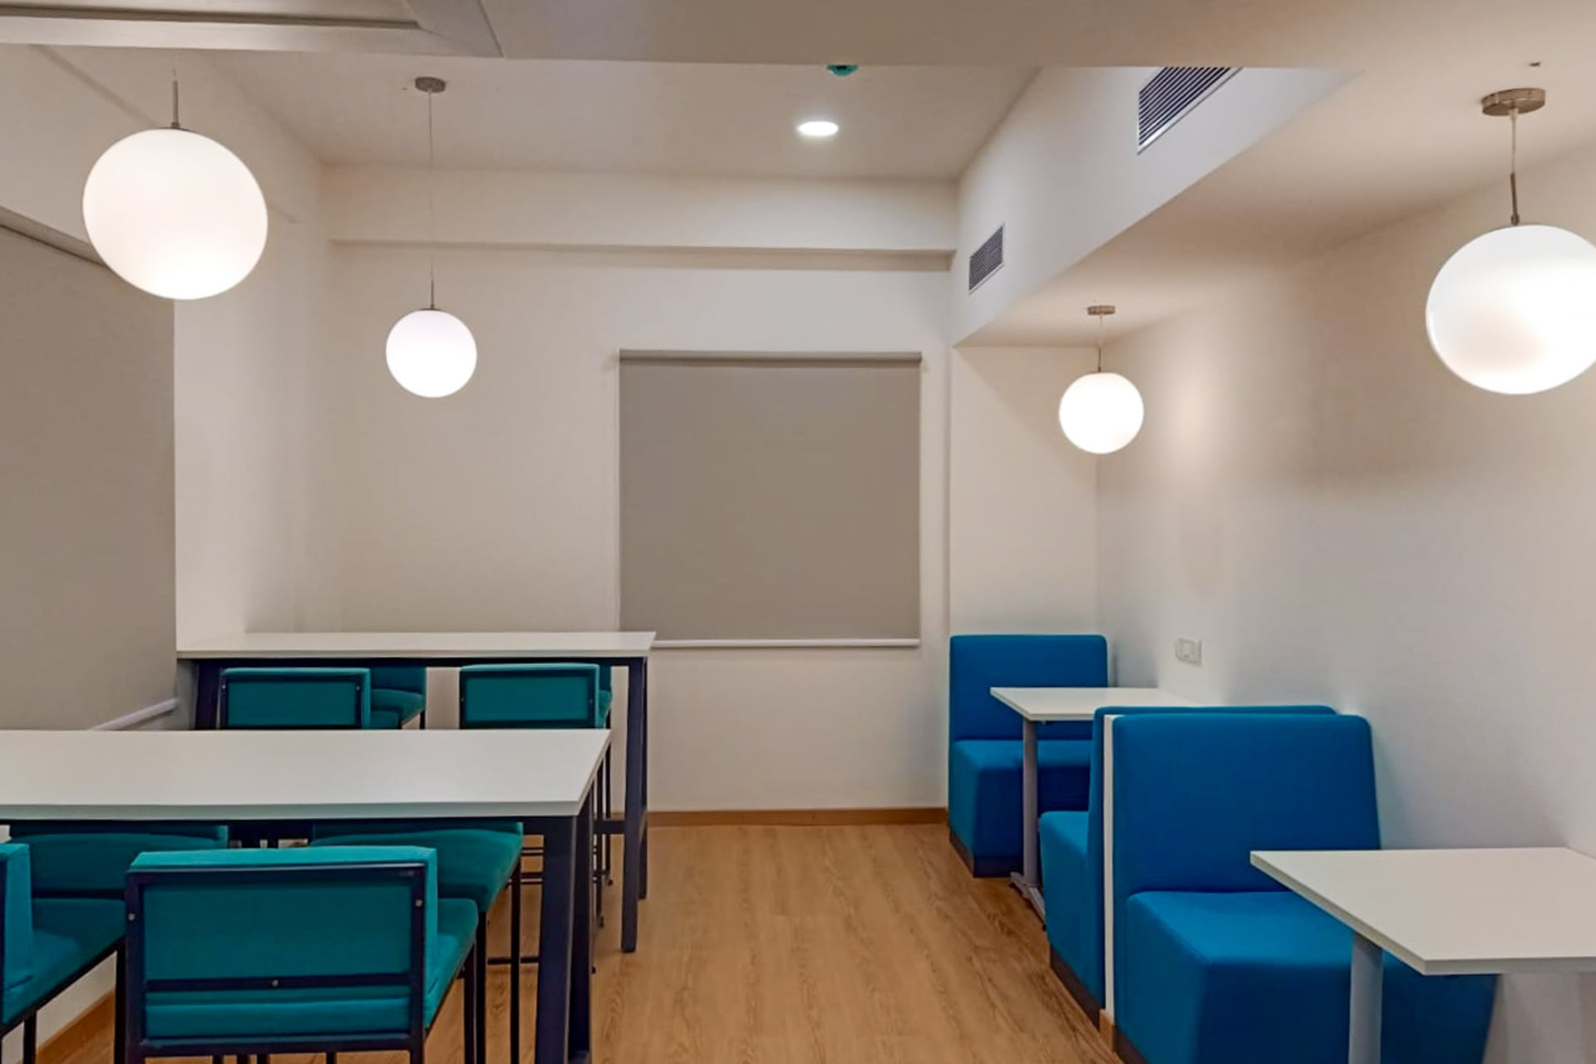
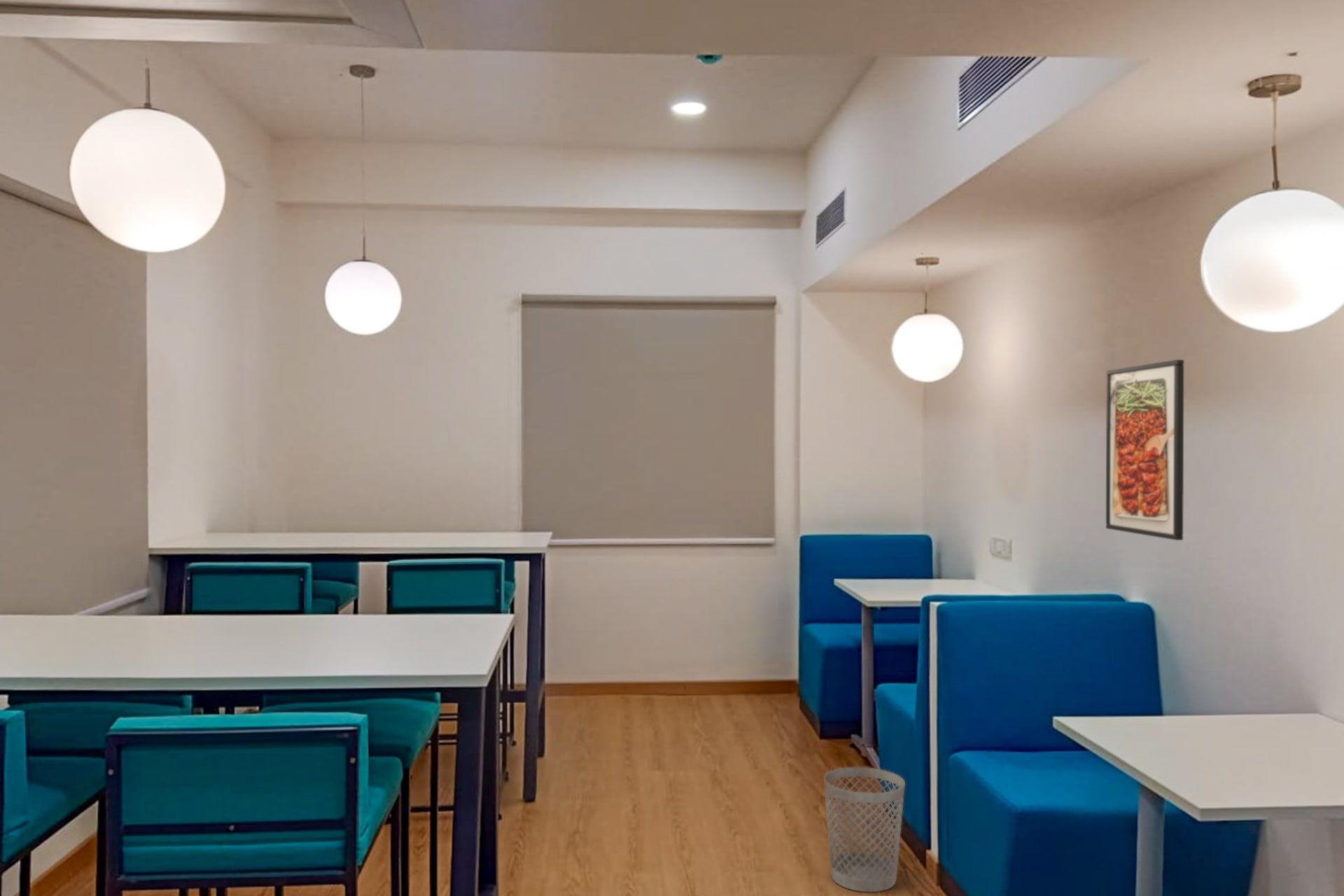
+ wastebasket (864, 830)
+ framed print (1142, 449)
